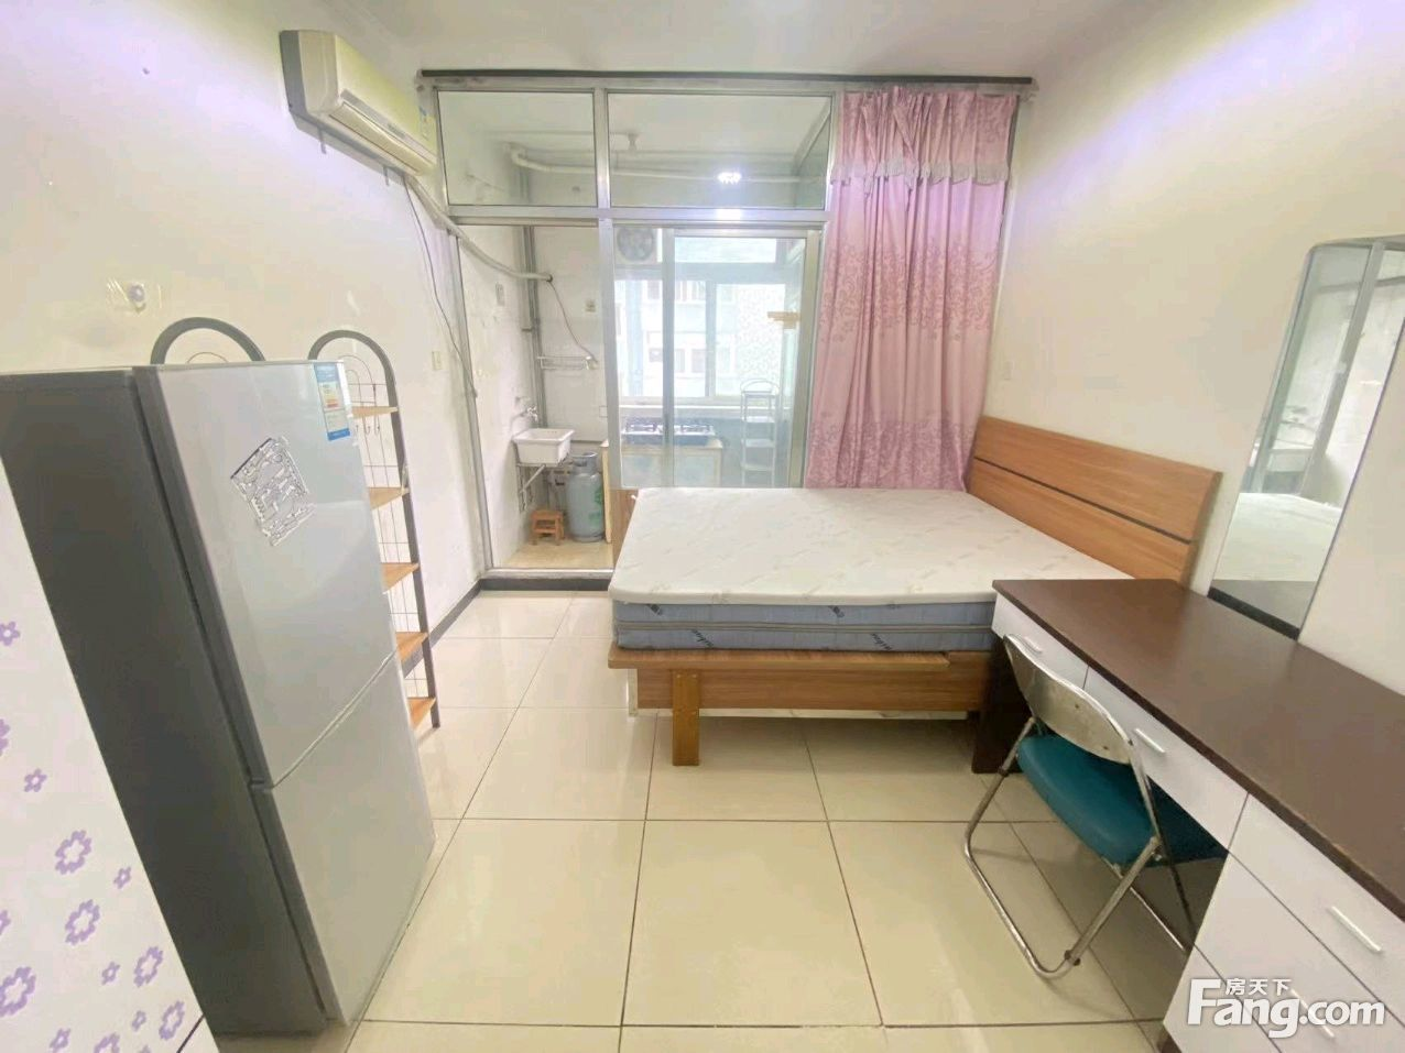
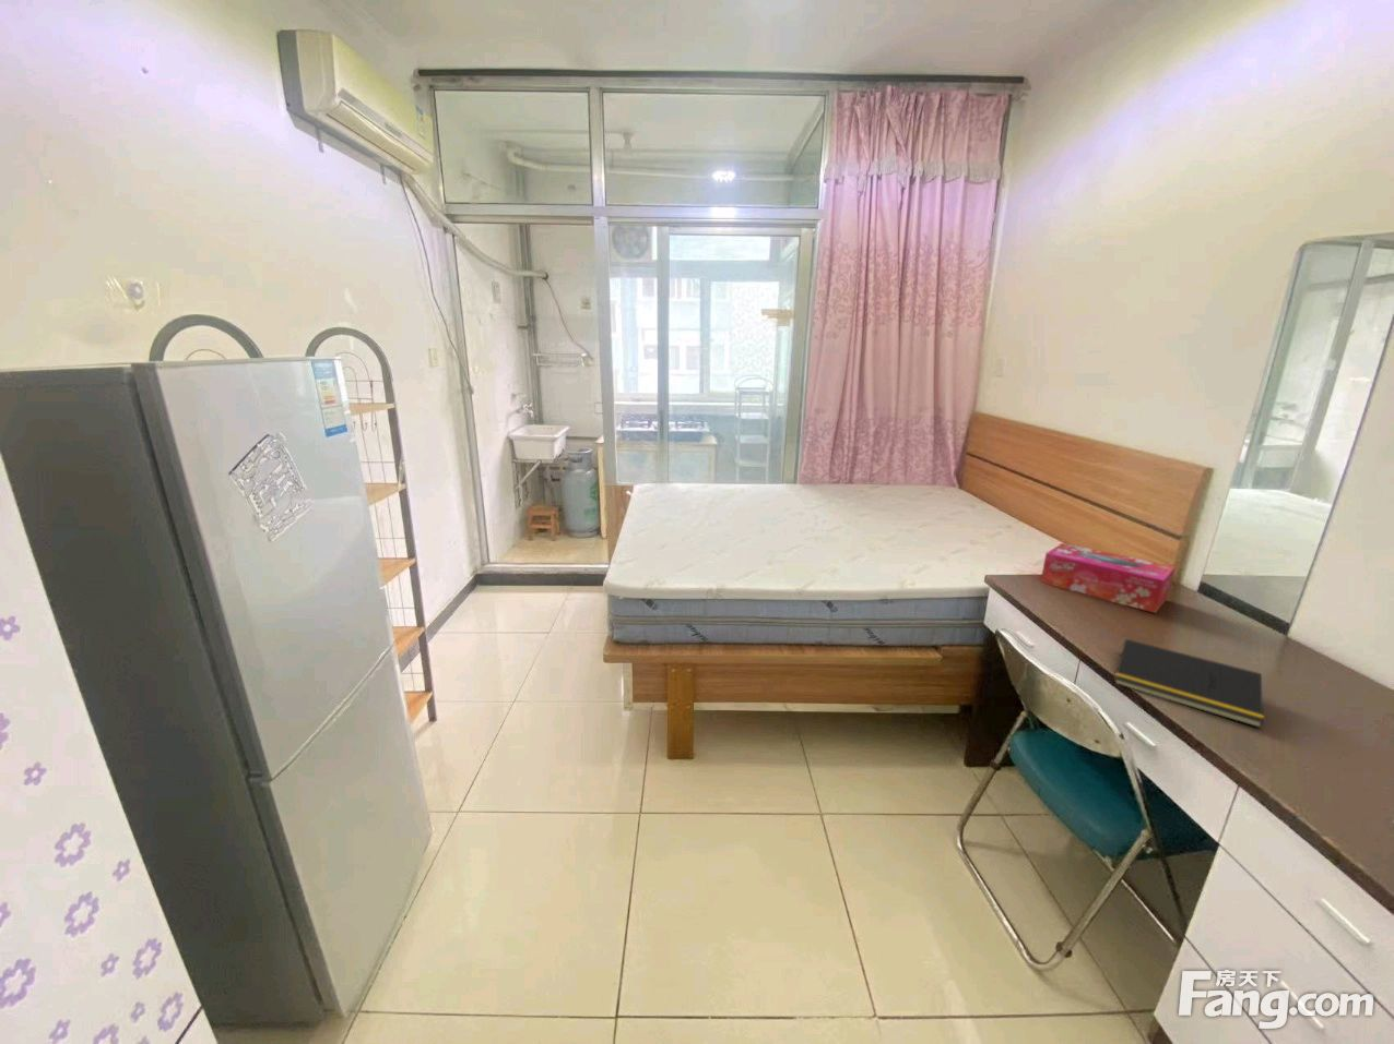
+ tissue box (1104, 575)
+ notepad (1185, 679)
